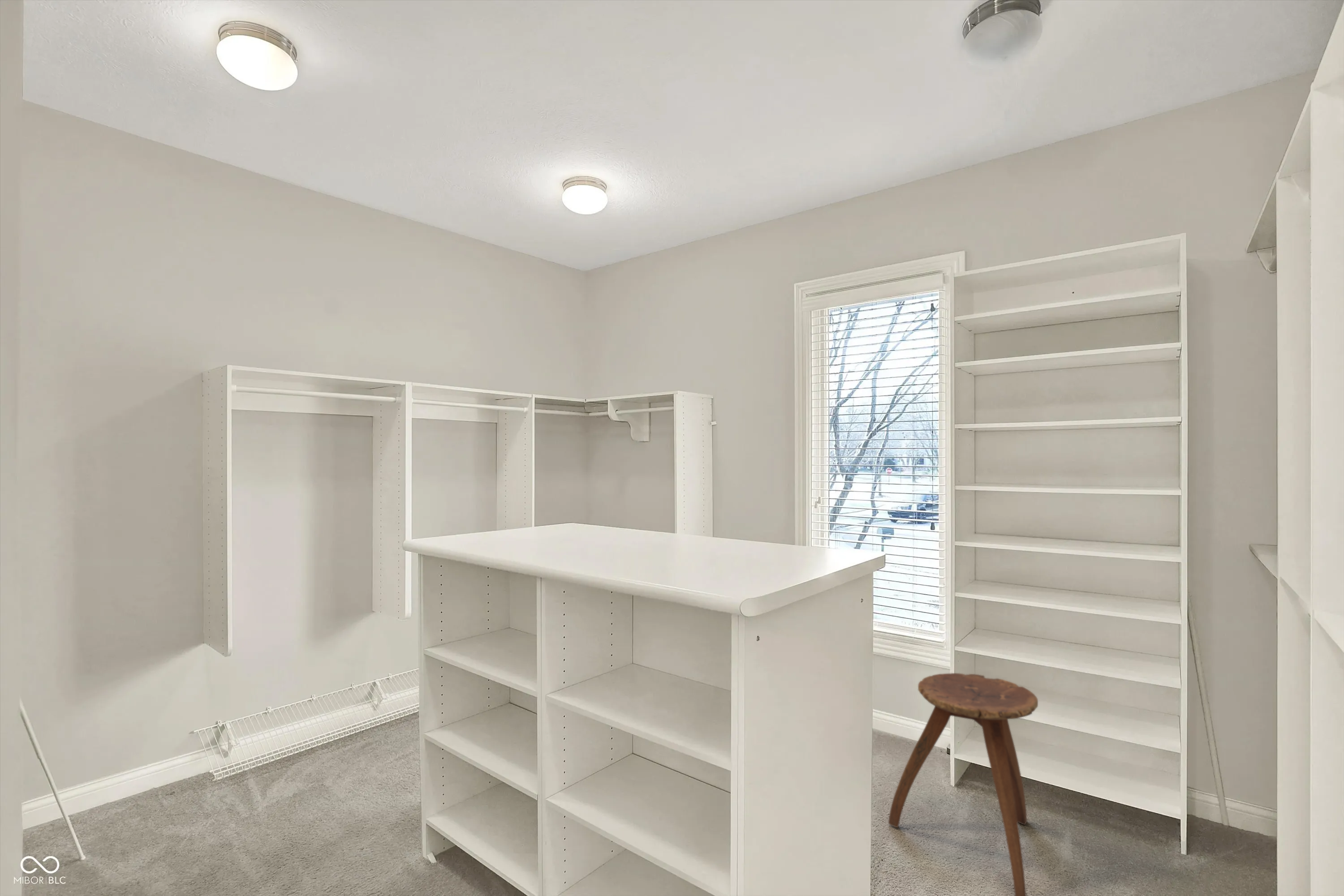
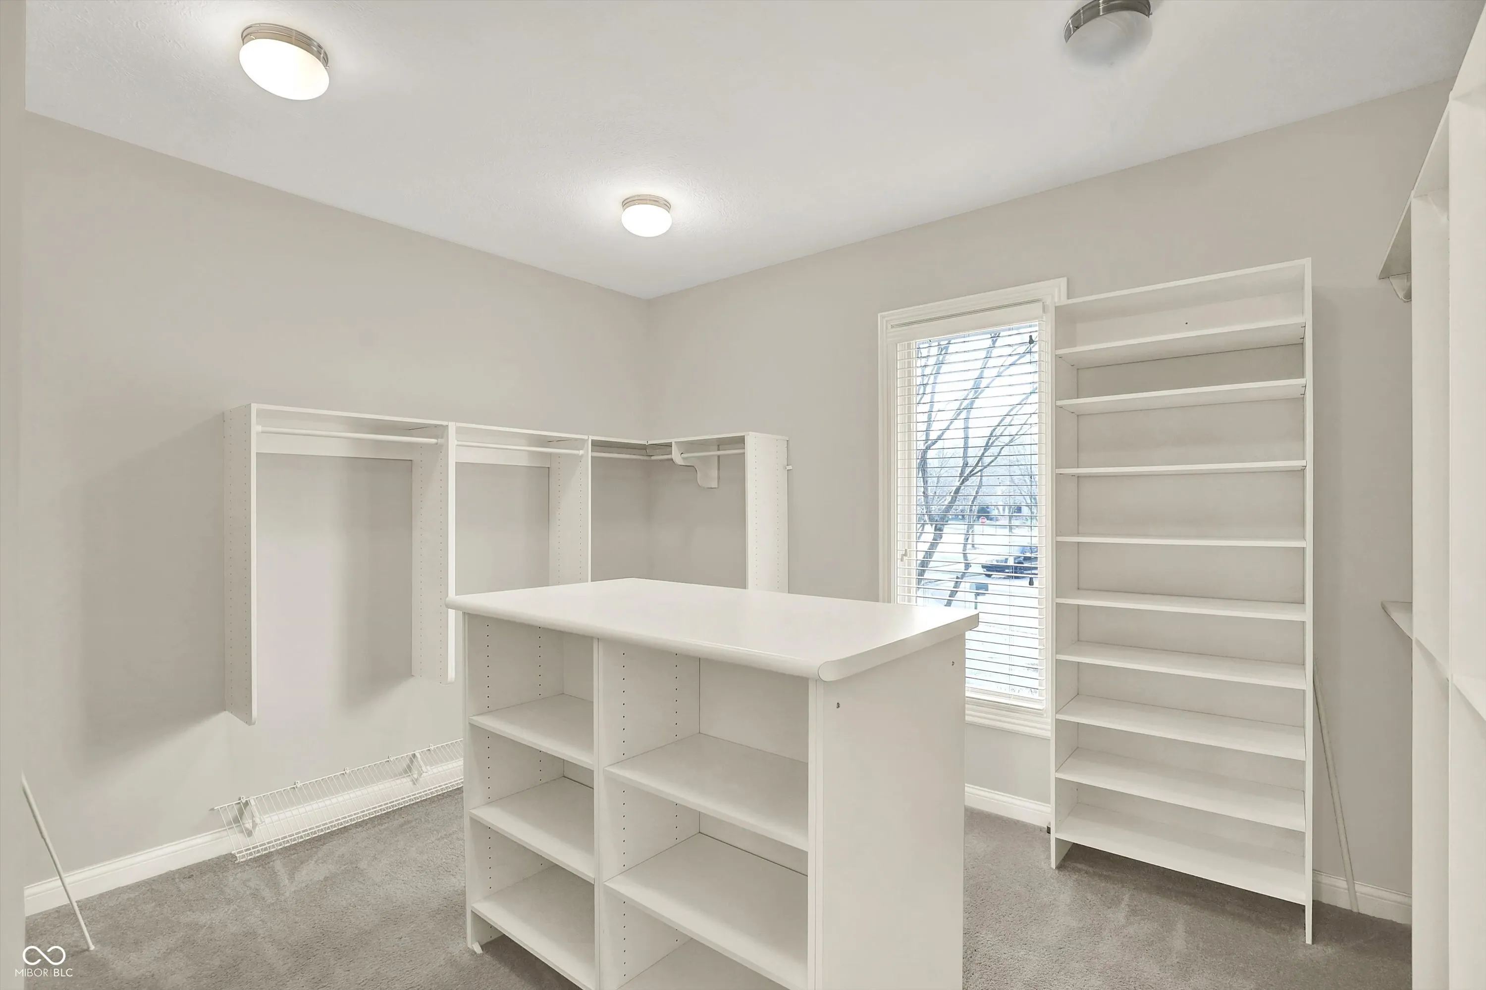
- stool (988, 756)
